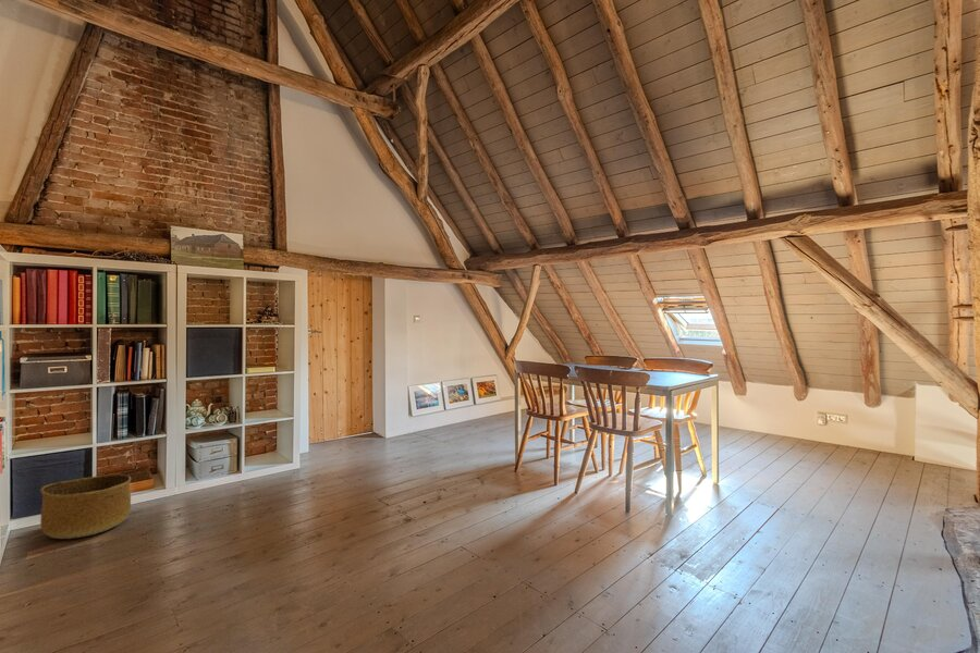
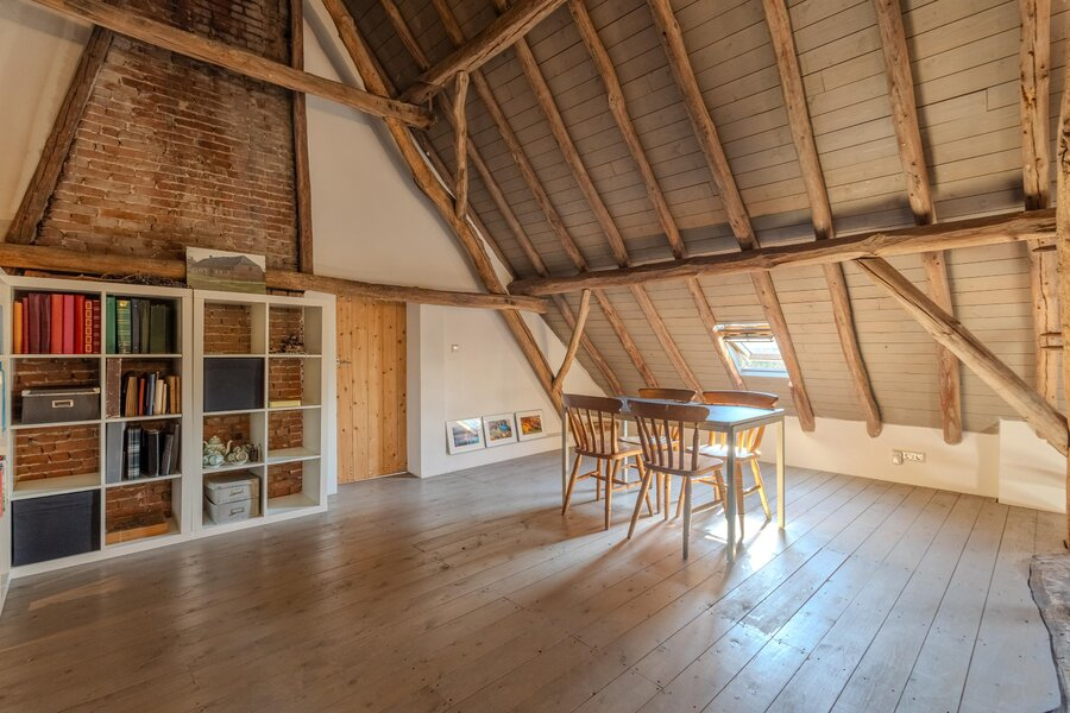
- basket (87, 505)
